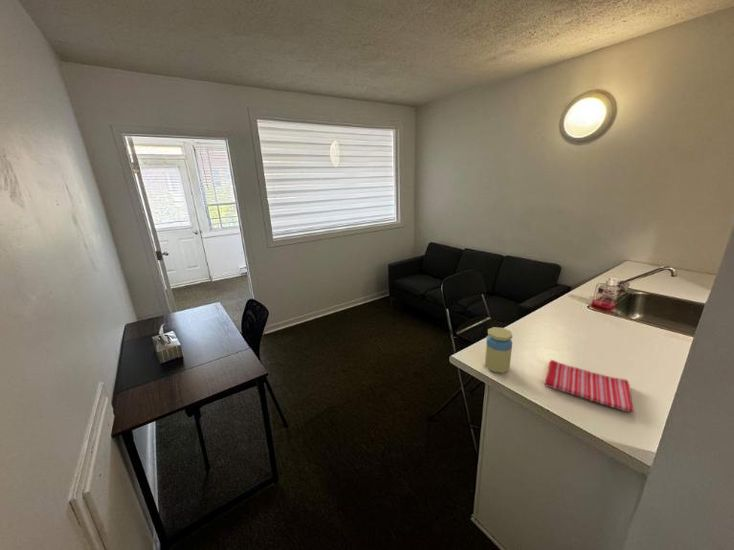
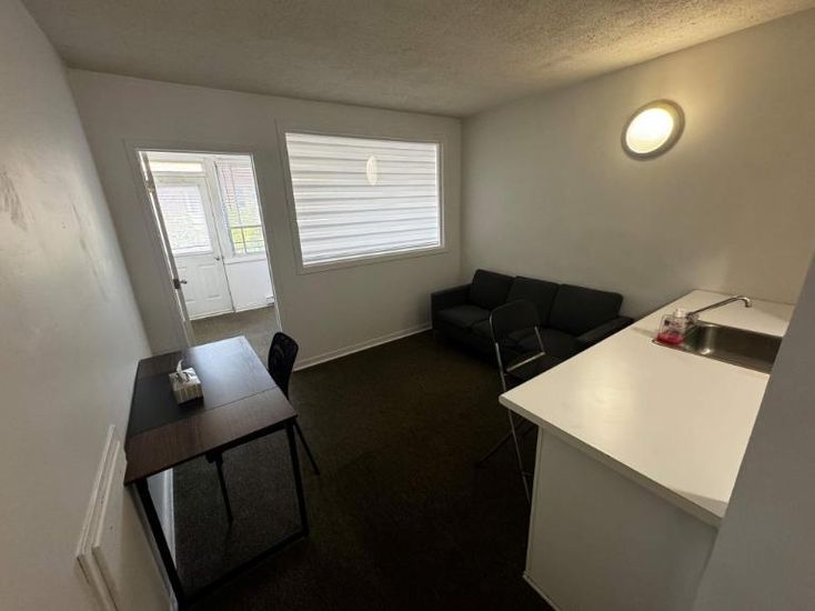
- jar (498, 350)
- dish towel (586, 383)
